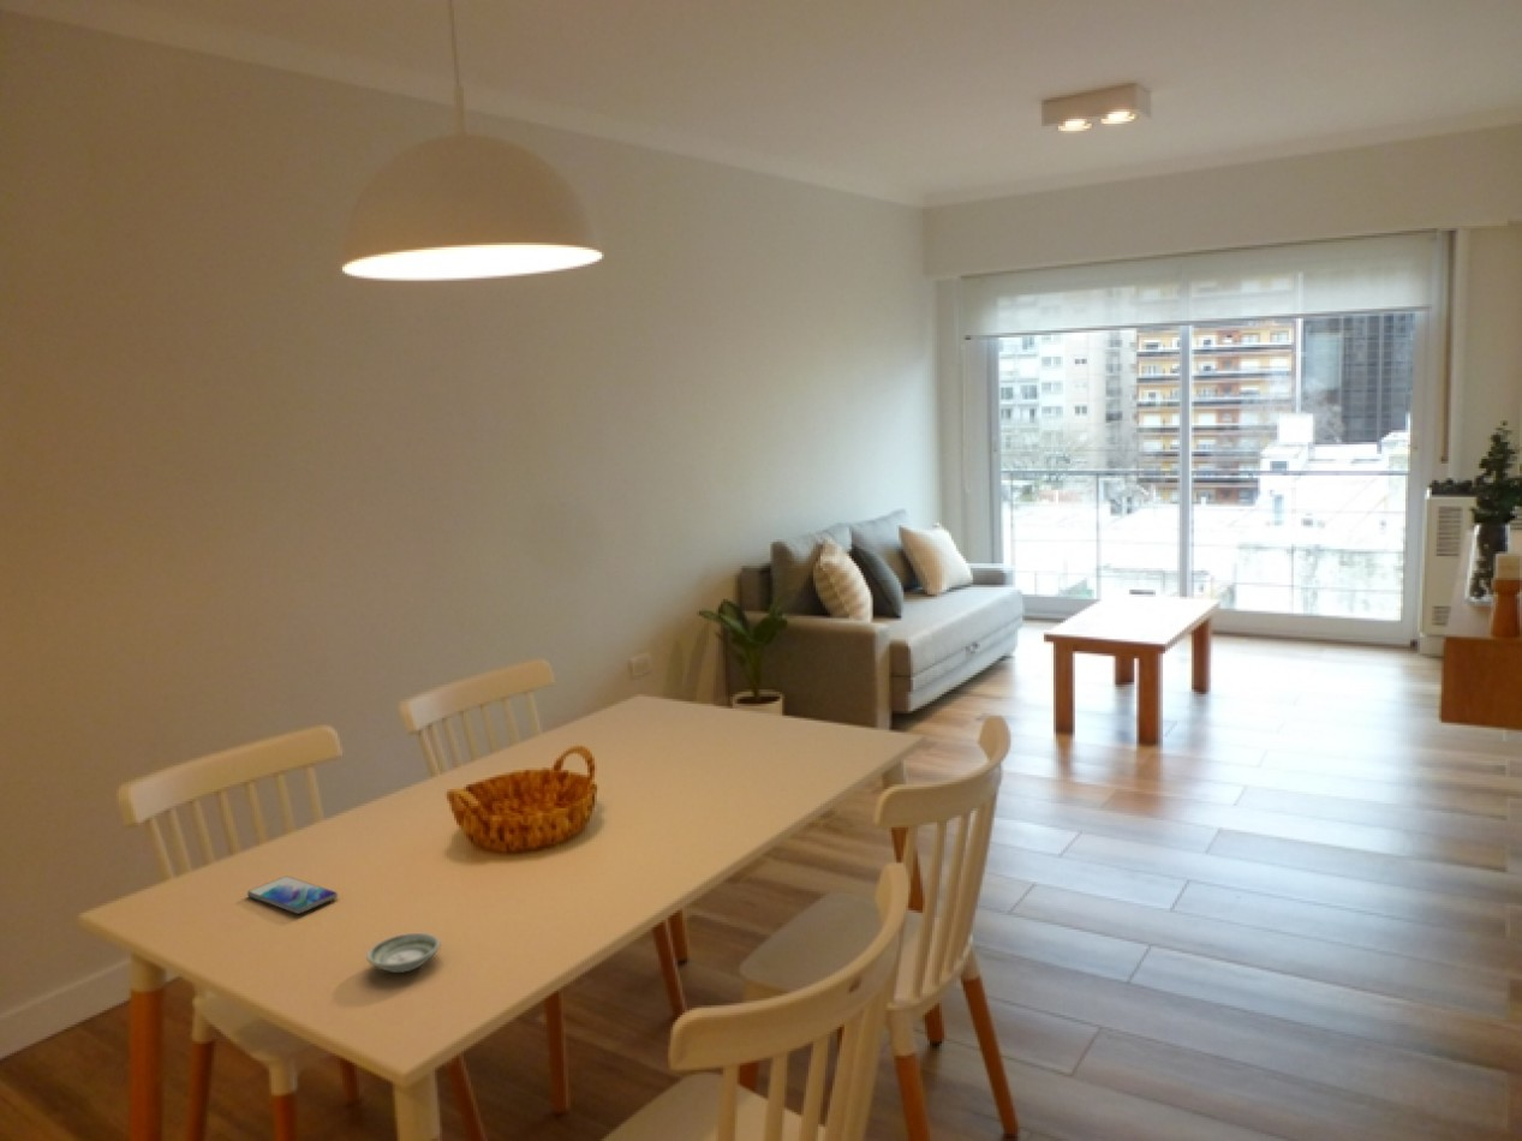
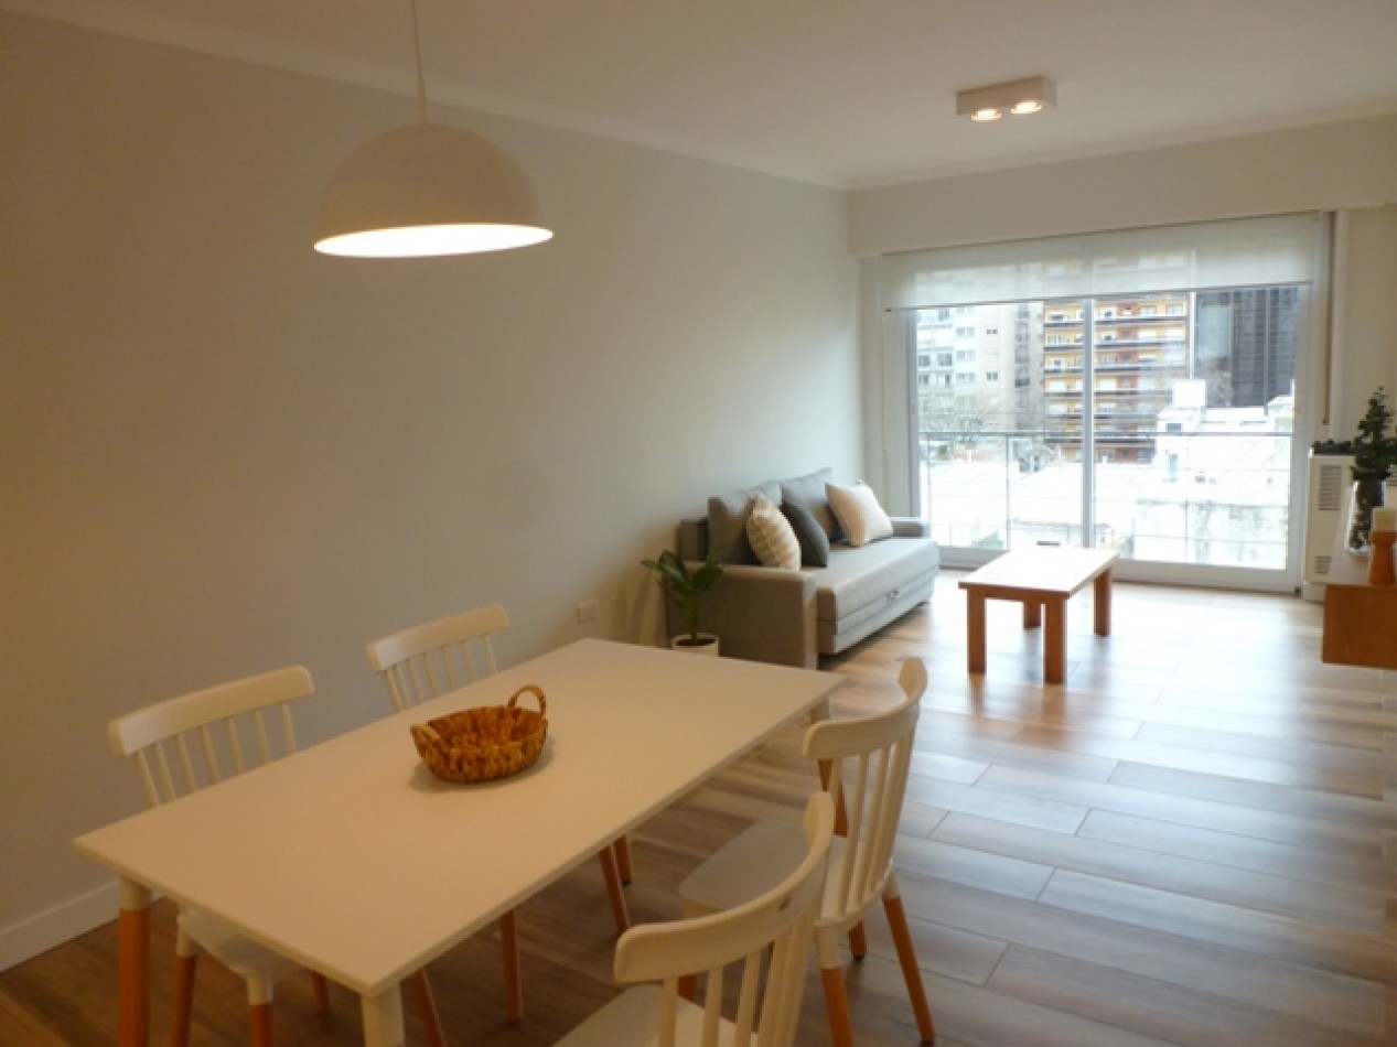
- saucer (404, 955)
- smartphone (292, 894)
